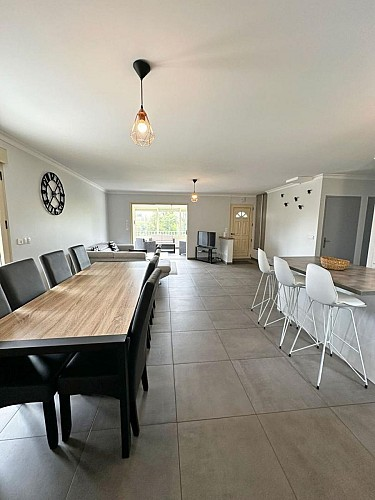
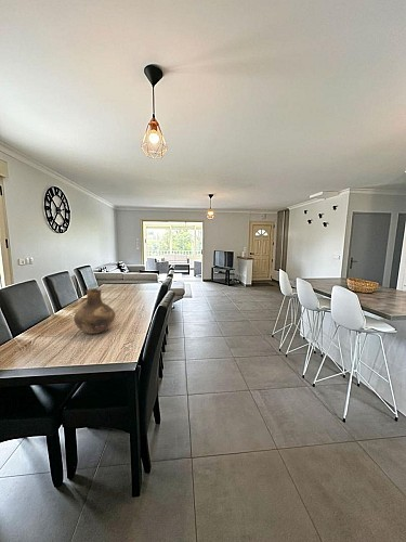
+ vase (94, 310)
